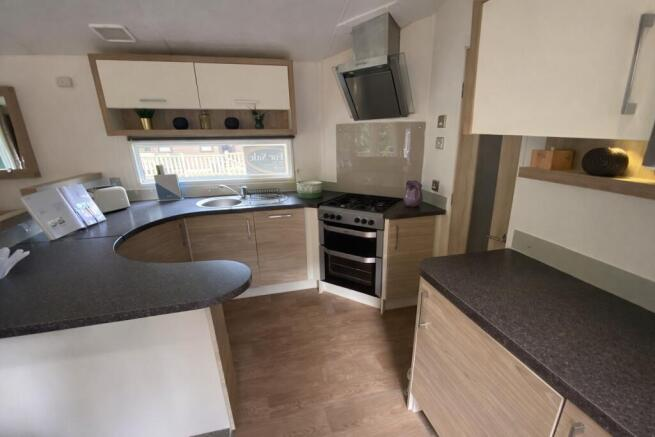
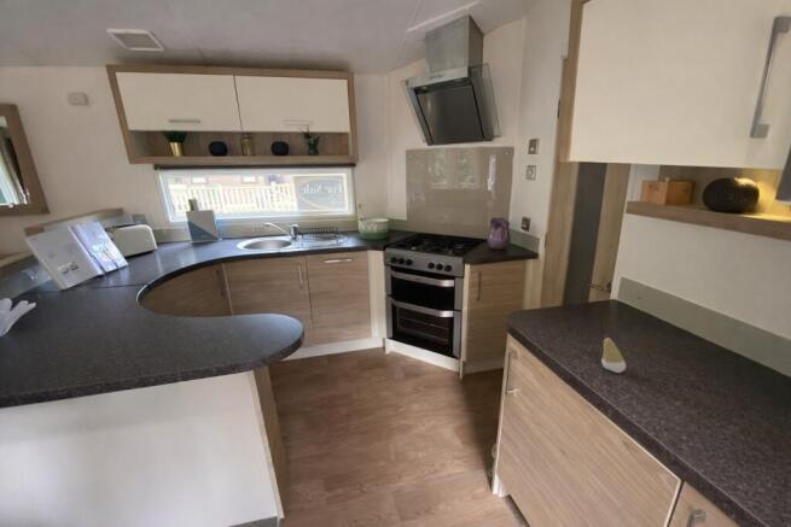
+ tooth (615, 353)
